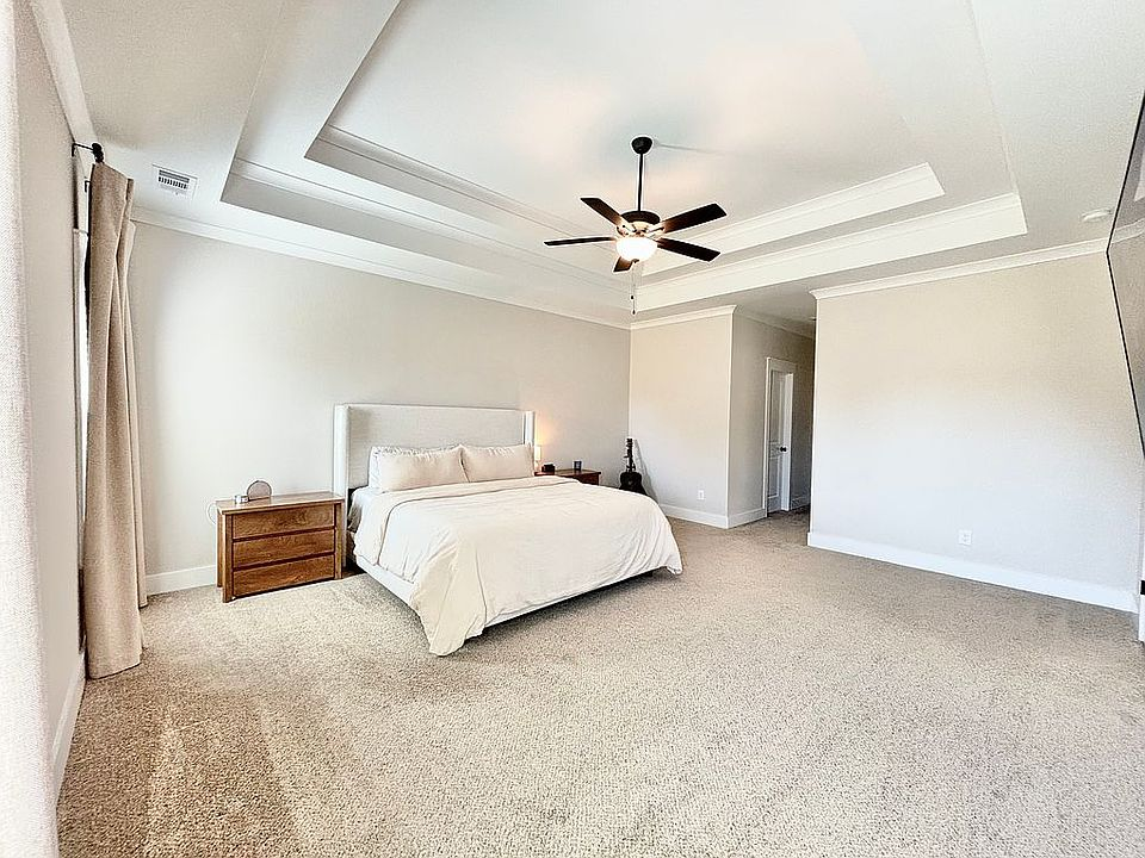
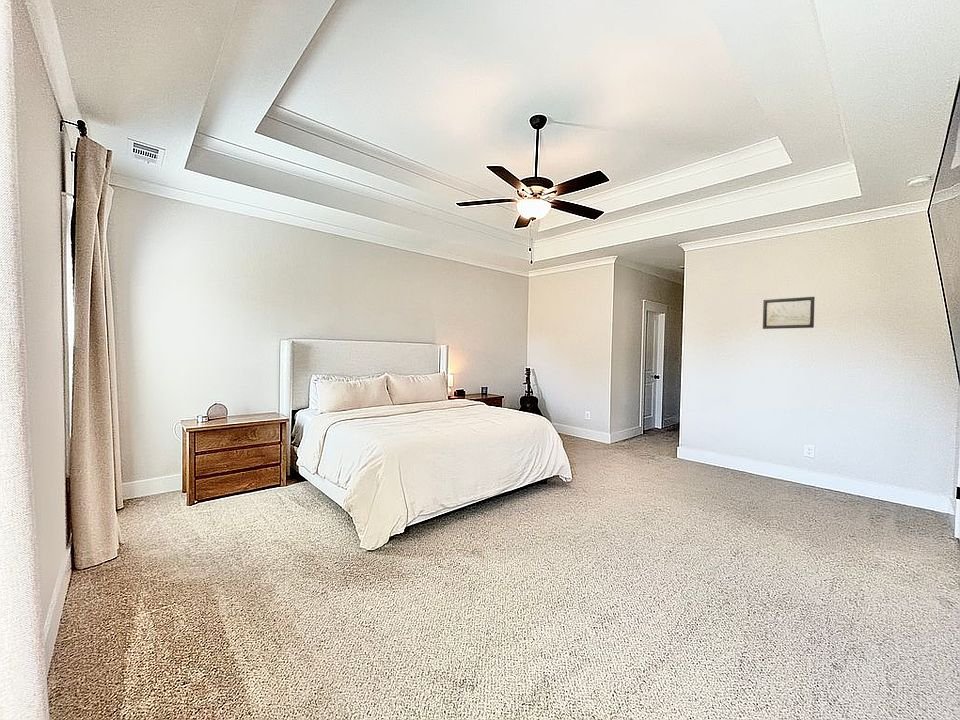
+ wall art (787, 313)
